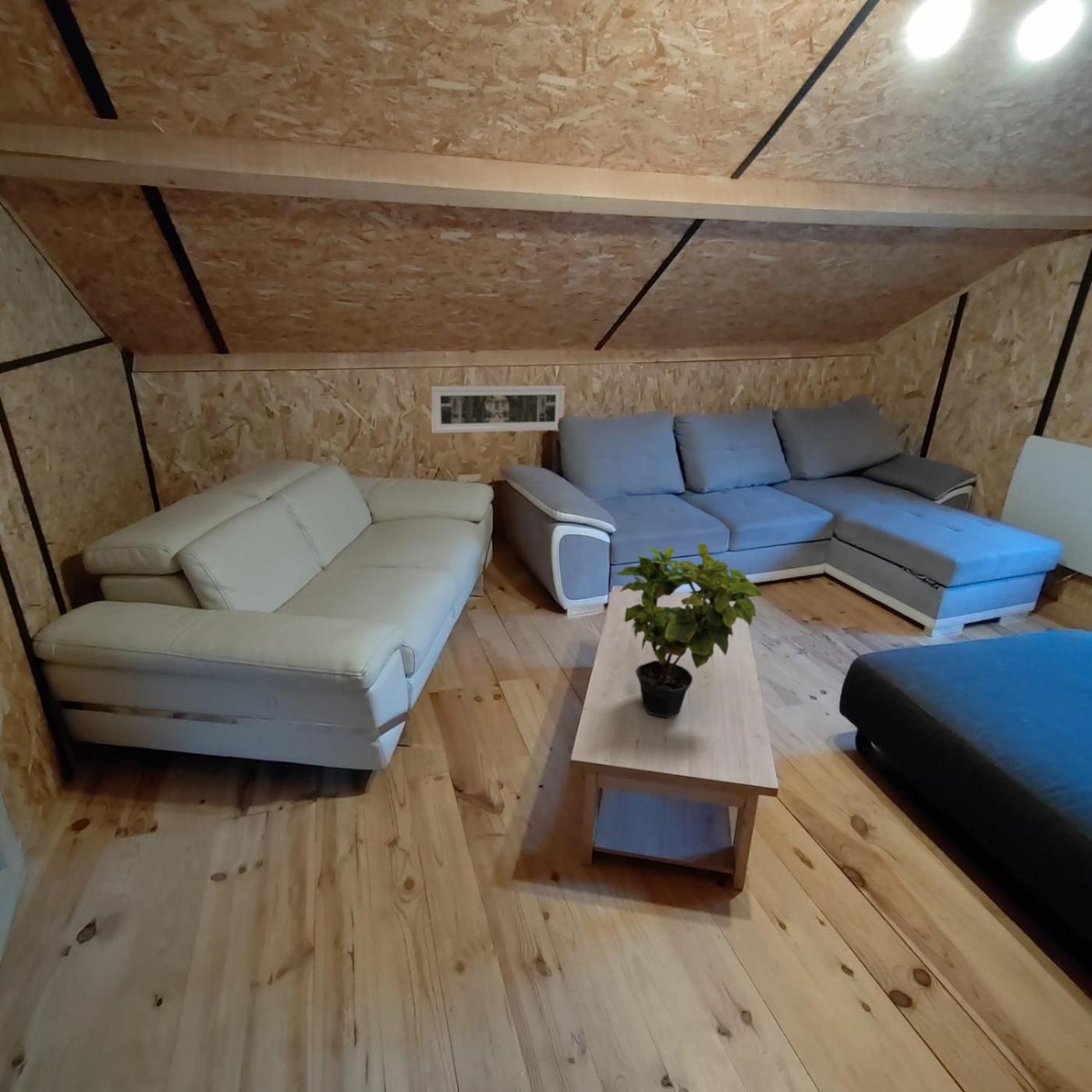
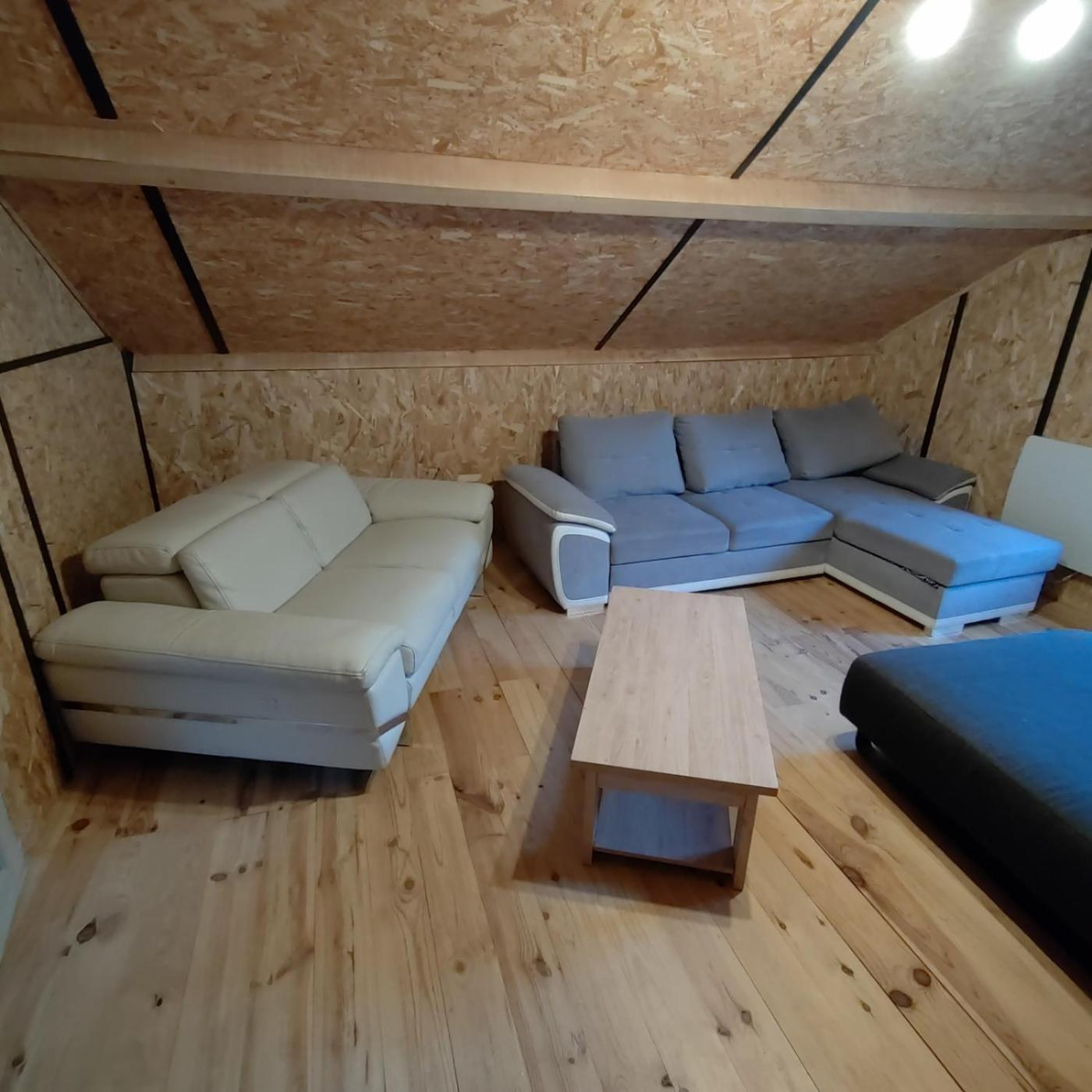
- potted plant (681, 631)
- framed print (499, 409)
